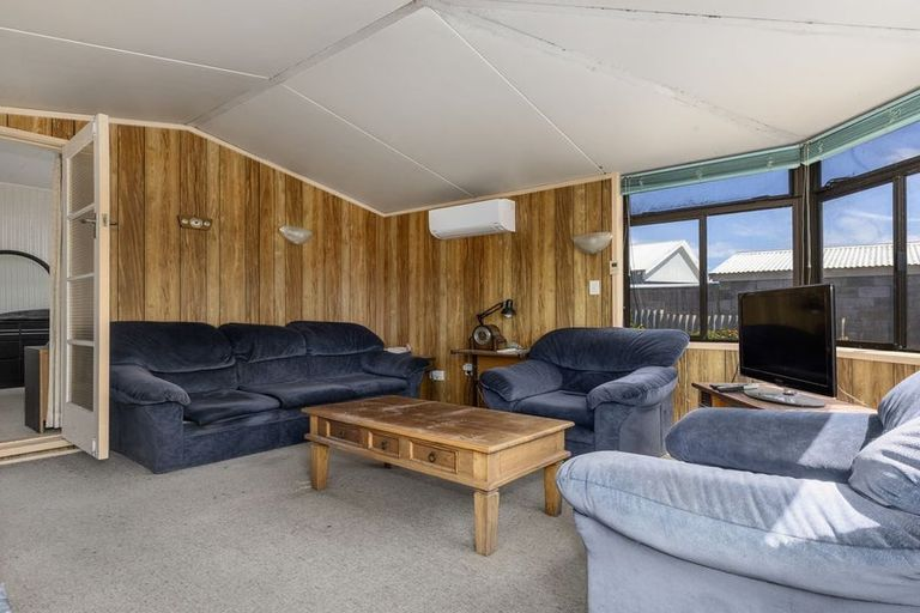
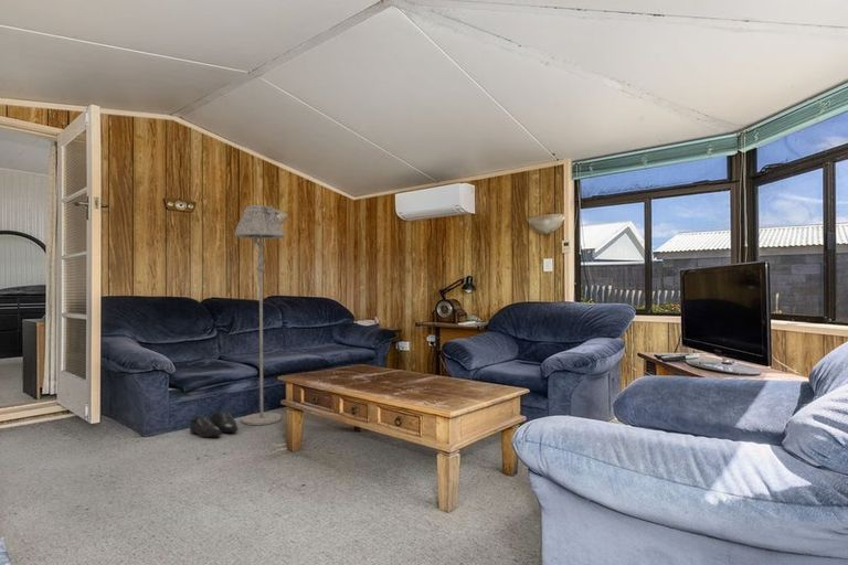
+ shoe (215, 424)
+ floor lamp (261, 313)
